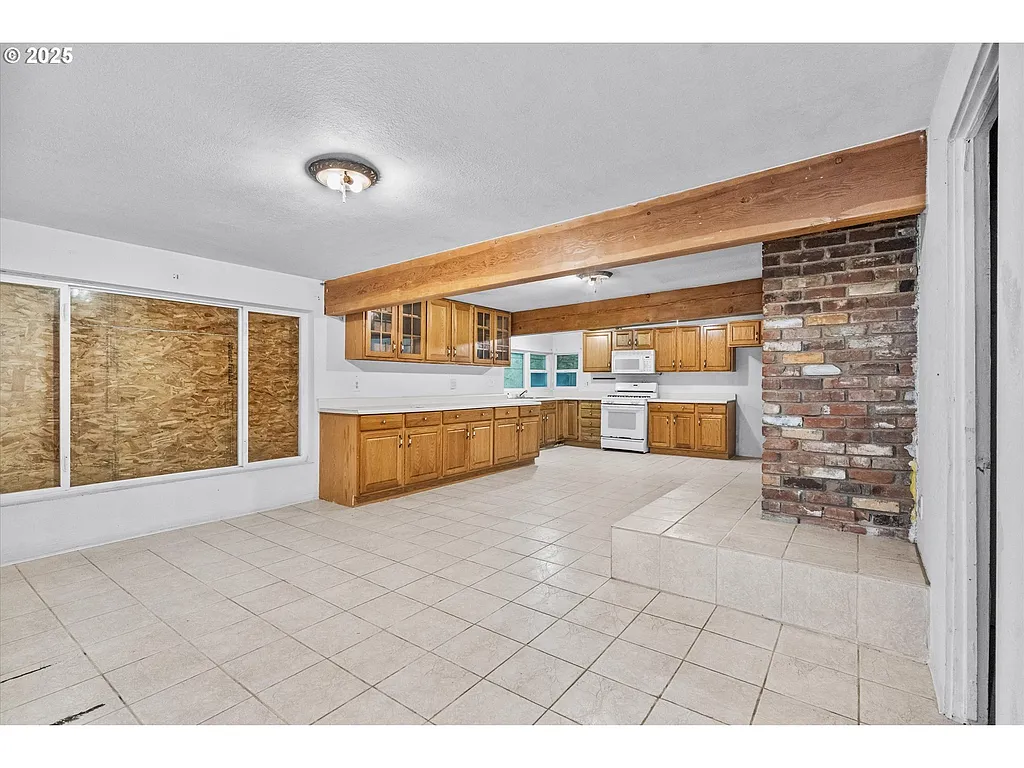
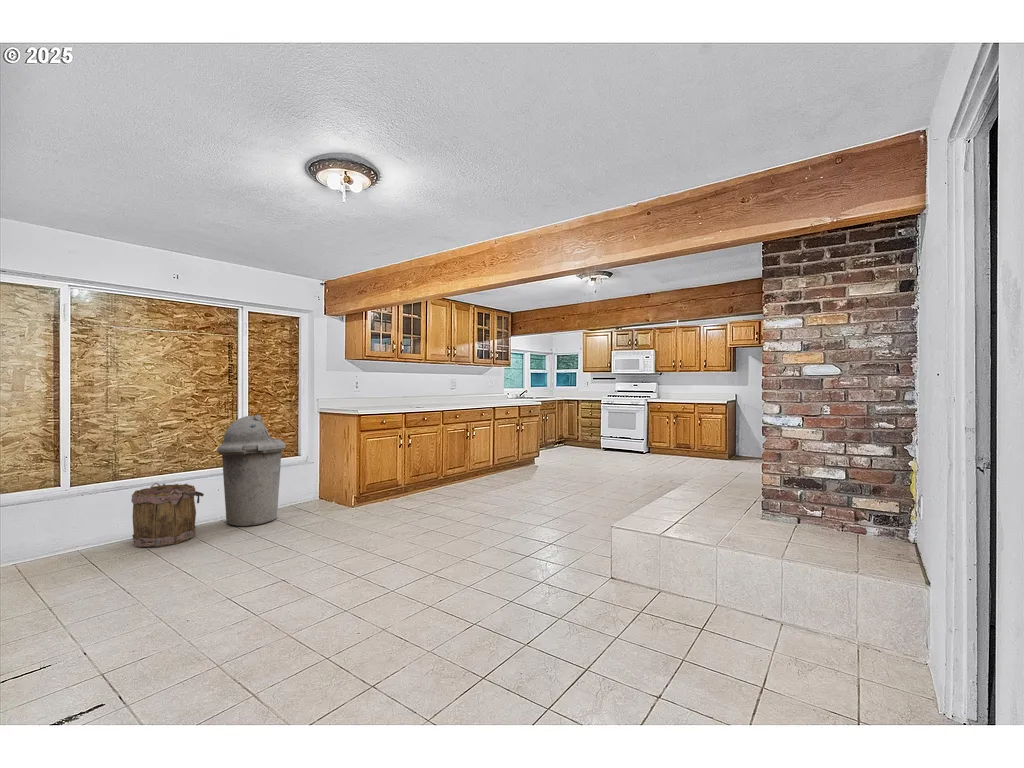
+ bucket (168, 511)
+ trash can (252, 467)
